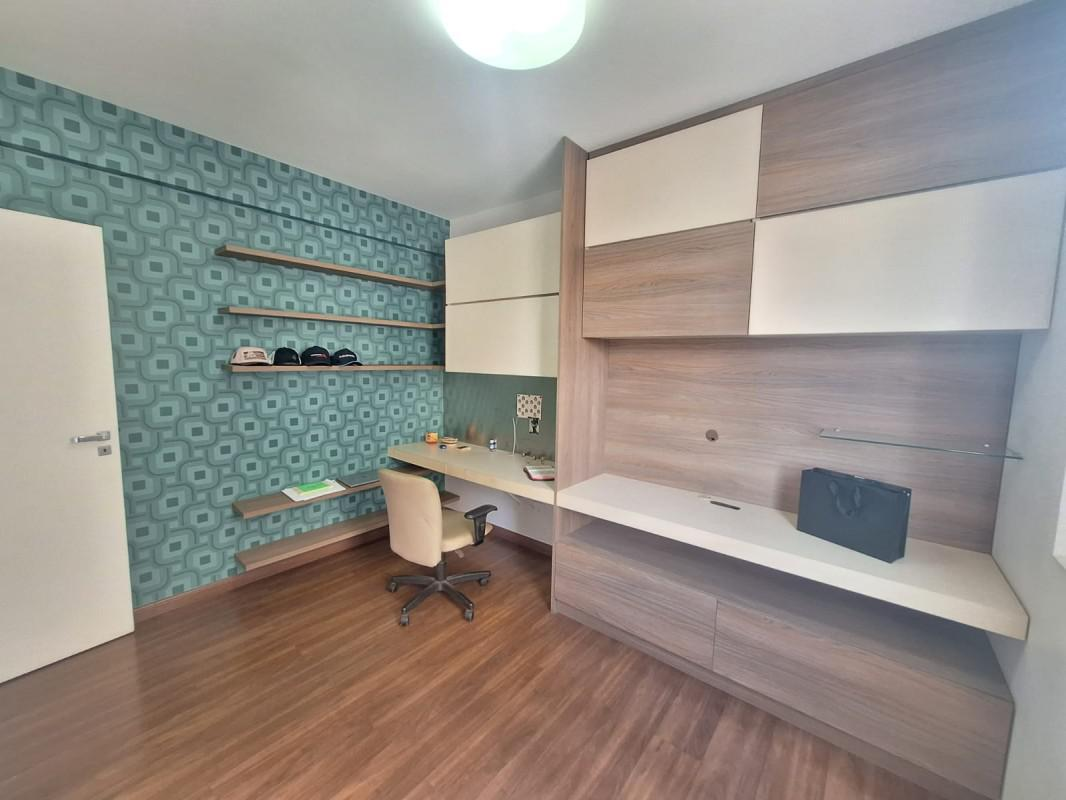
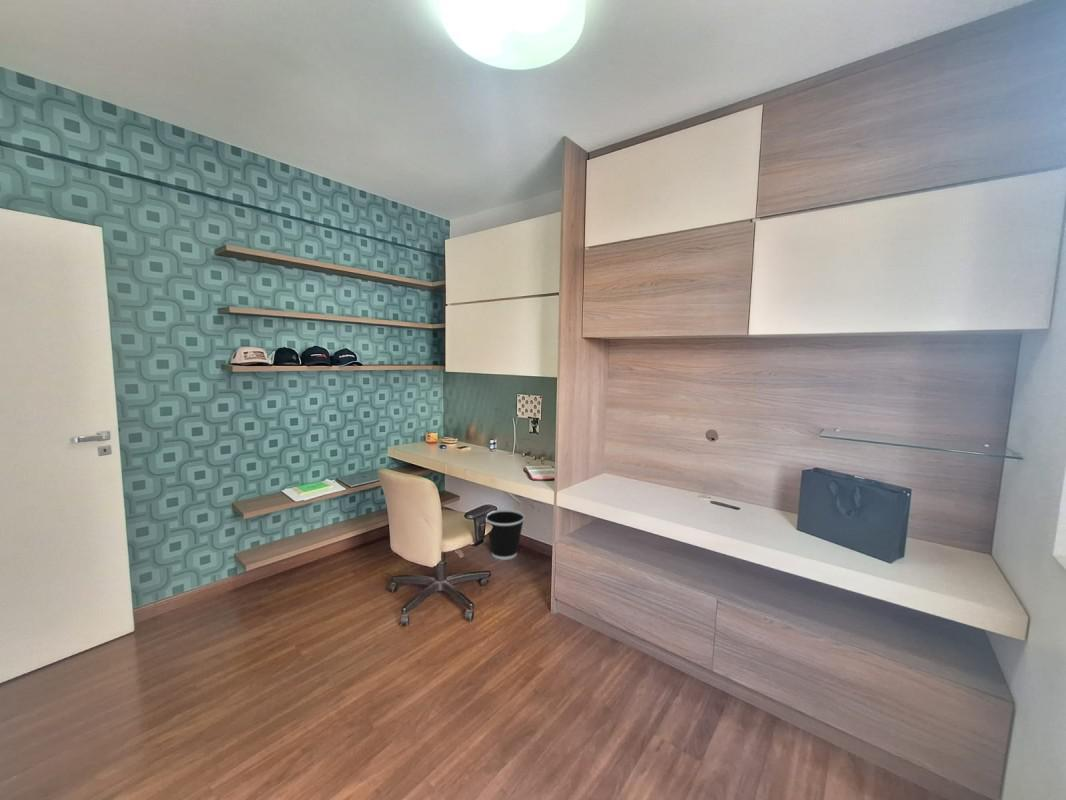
+ wastebasket (504, 534)
